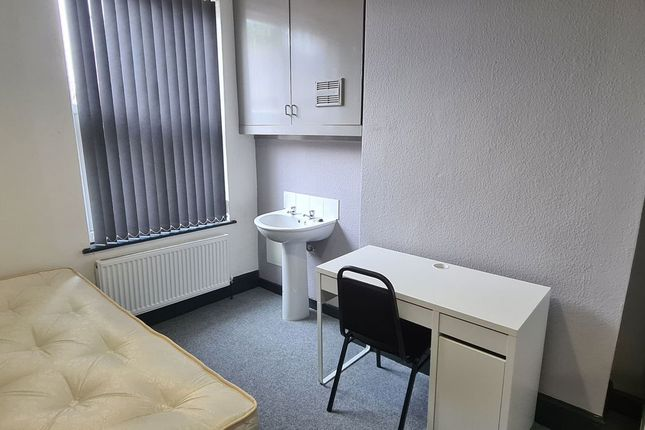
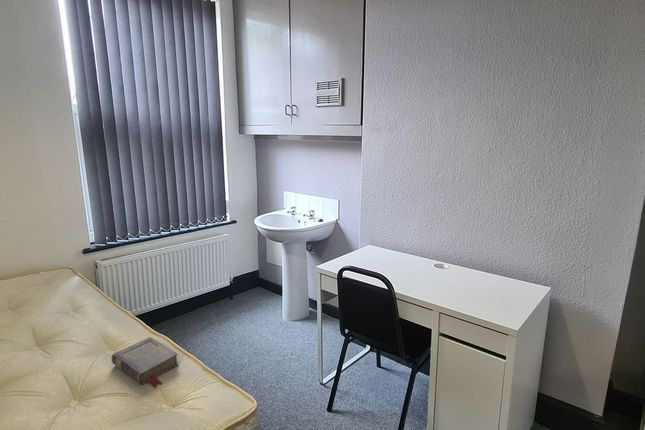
+ book (149, 362)
